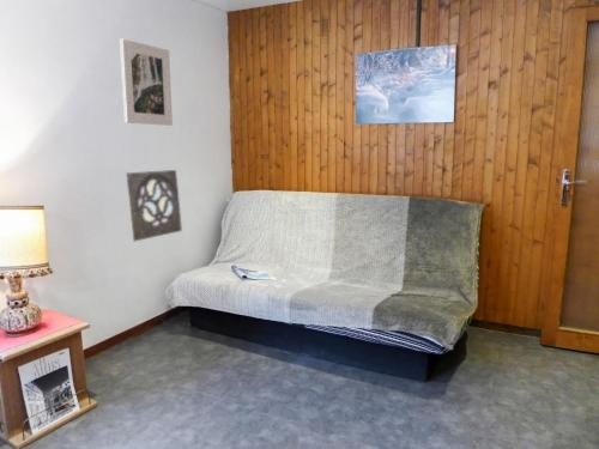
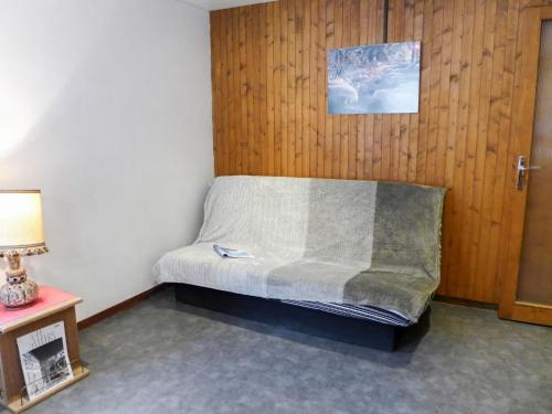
- wall ornament (155, 204)
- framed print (147, 84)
